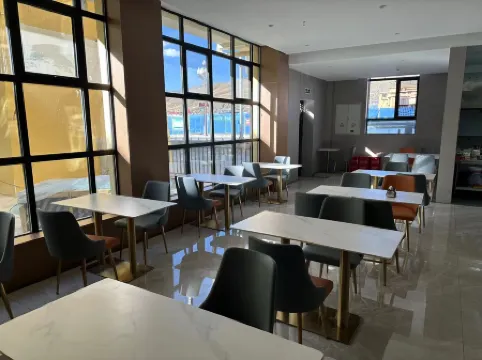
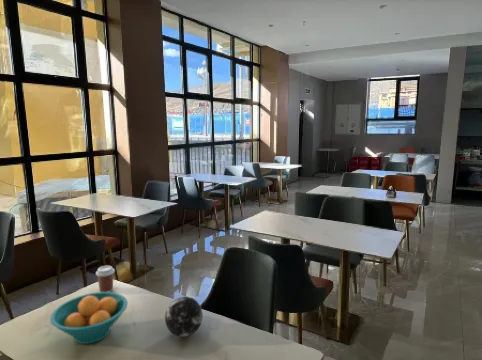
+ decorative orb (184, 316)
+ fruit bowl (91, 315)
+ coffee cup (105, 279)
